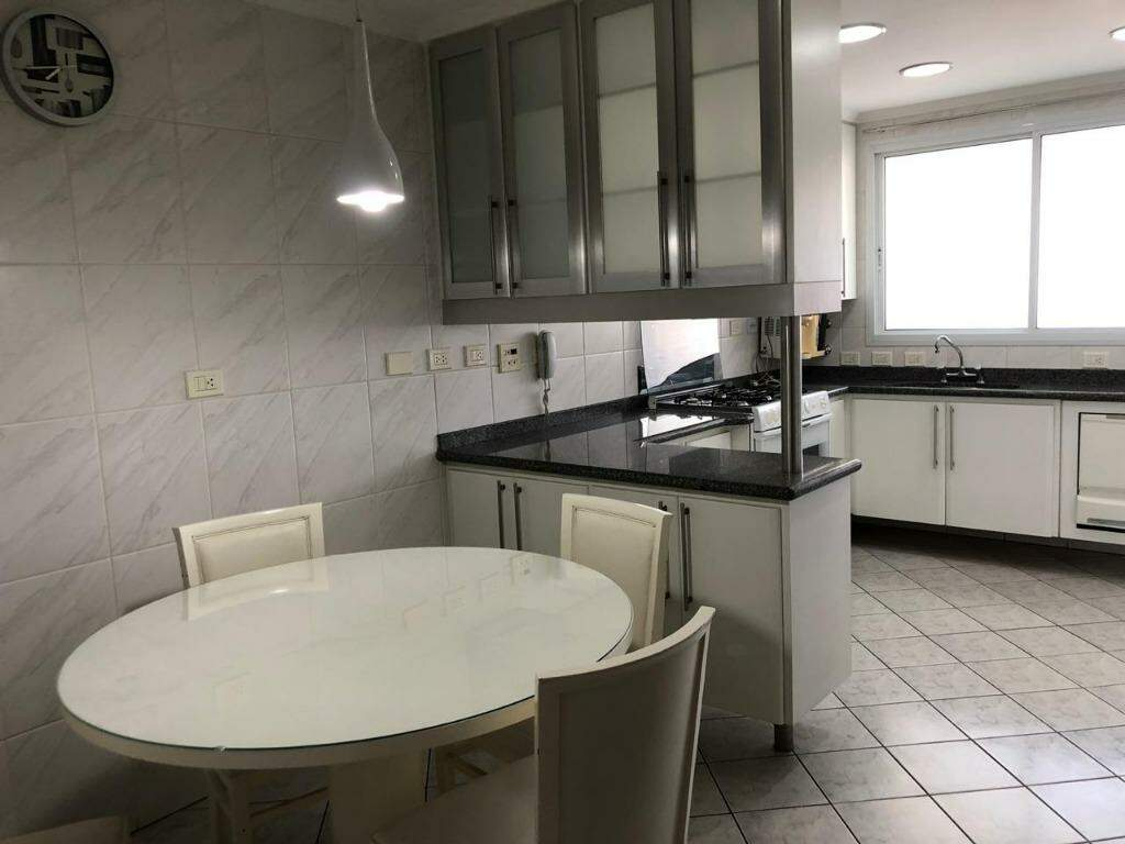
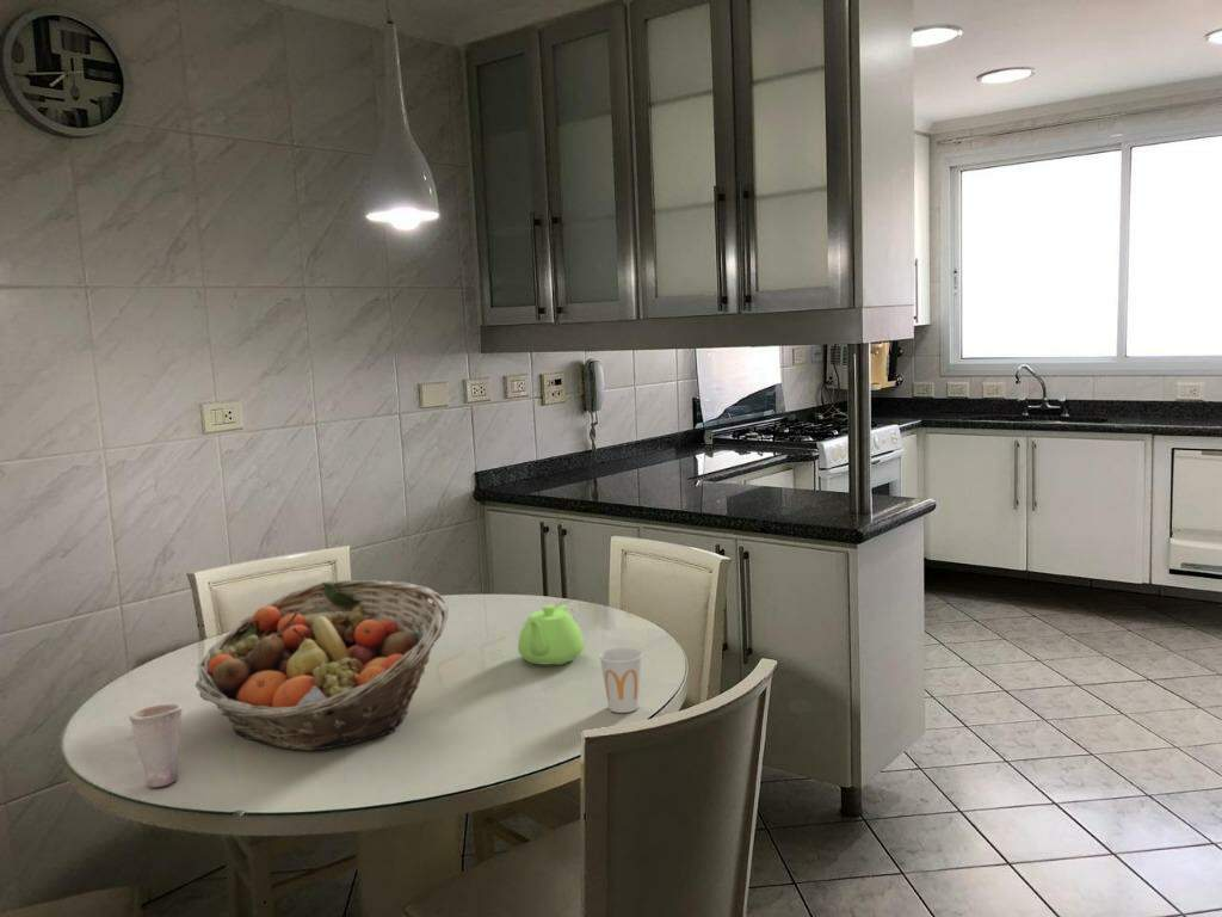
+ cup (159, 744)
+ cup (622, 681)
+ fruit basket (325, 659)
+ teapot (549, 633)
